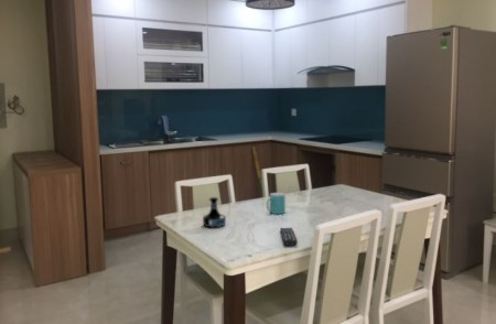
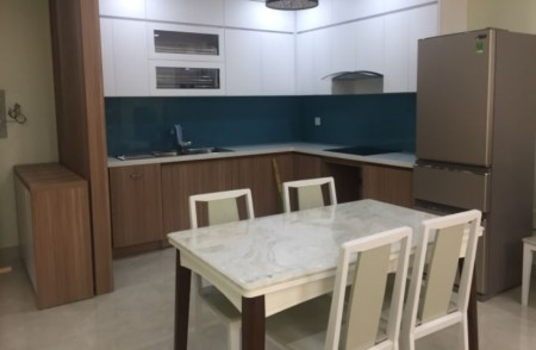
- tequila bottle (214, 210)
- remote control (288, 236)
- mug (274, 203)
